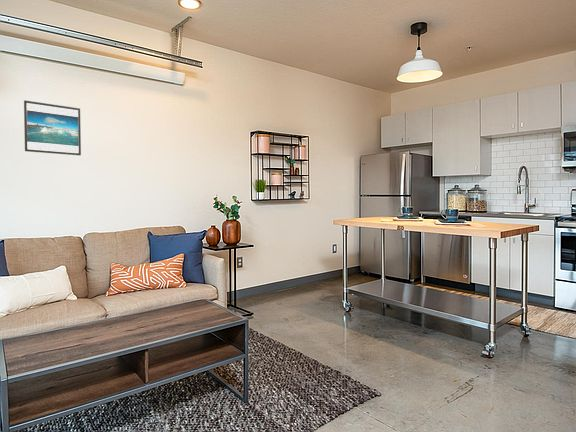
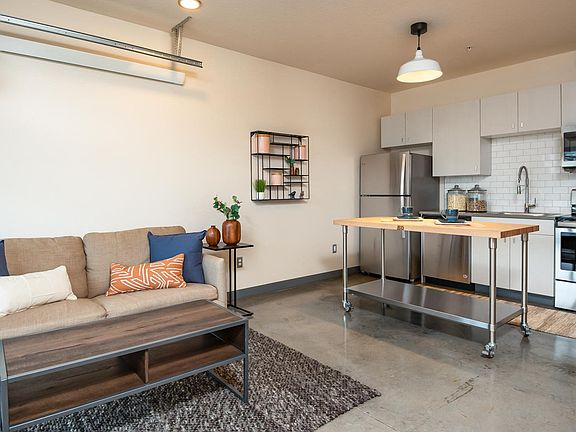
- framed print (53, 129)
